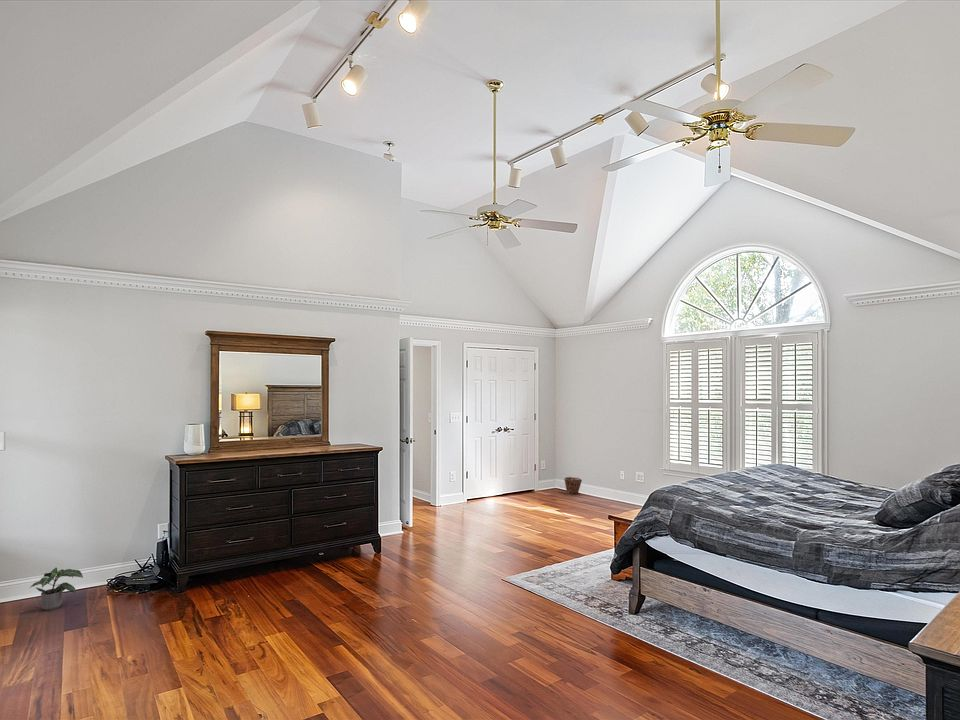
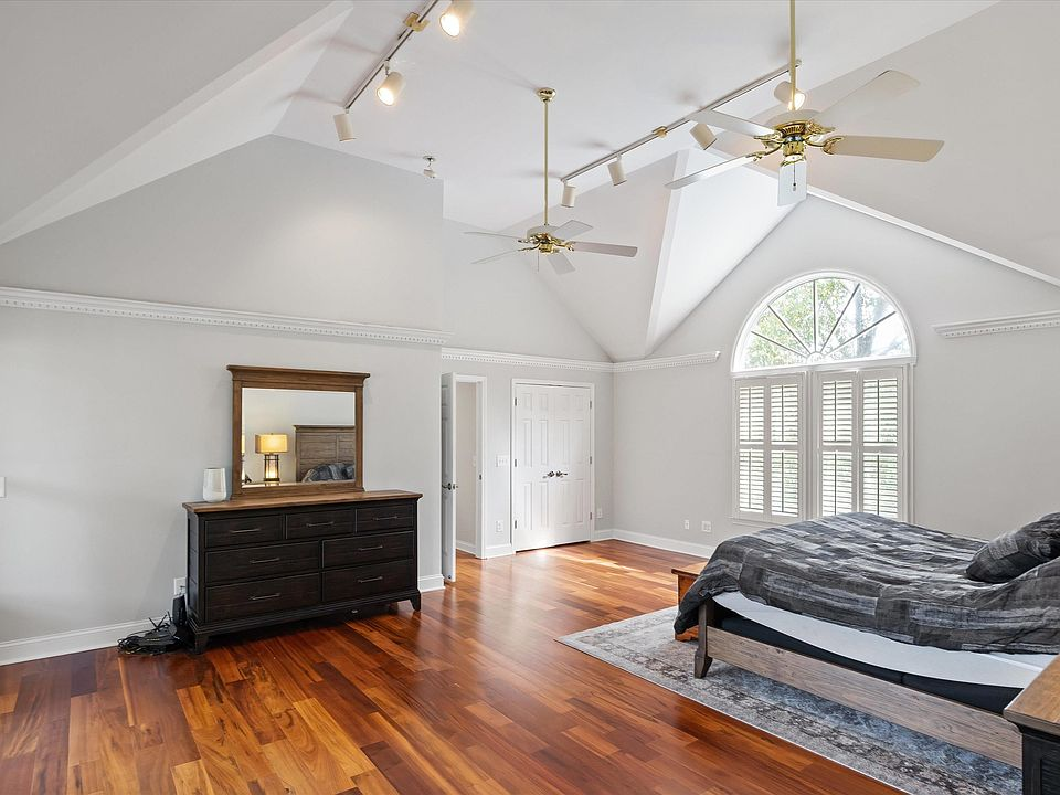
- potted plant (56, 588)
- plant pot (573, 485)
